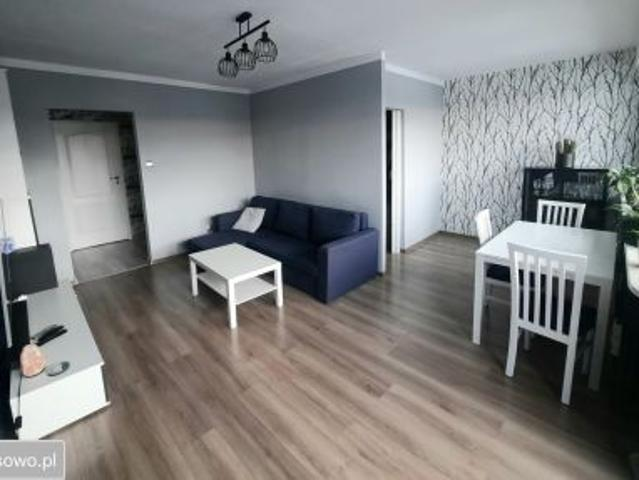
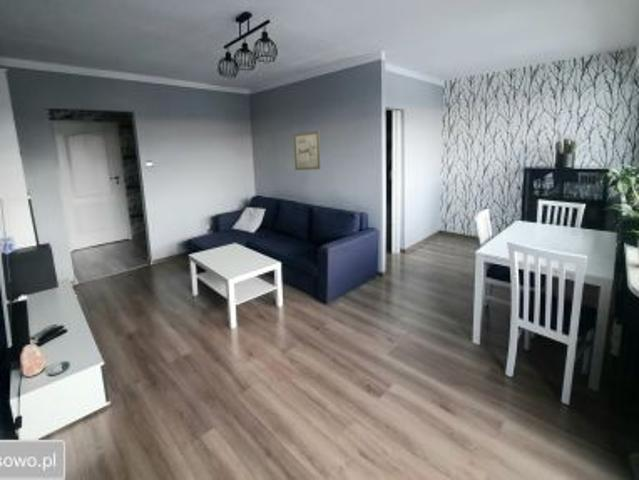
+ wall art (306, 151)
